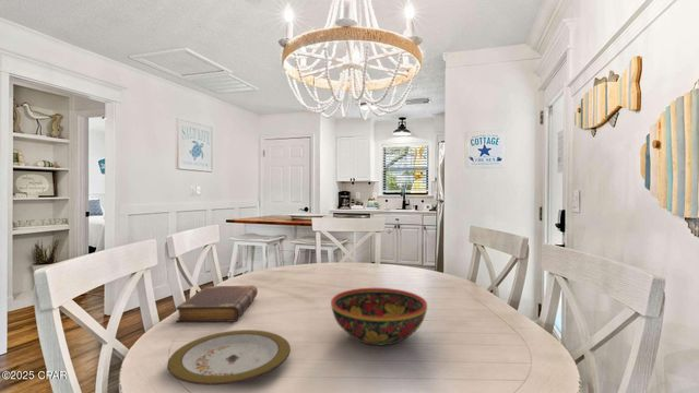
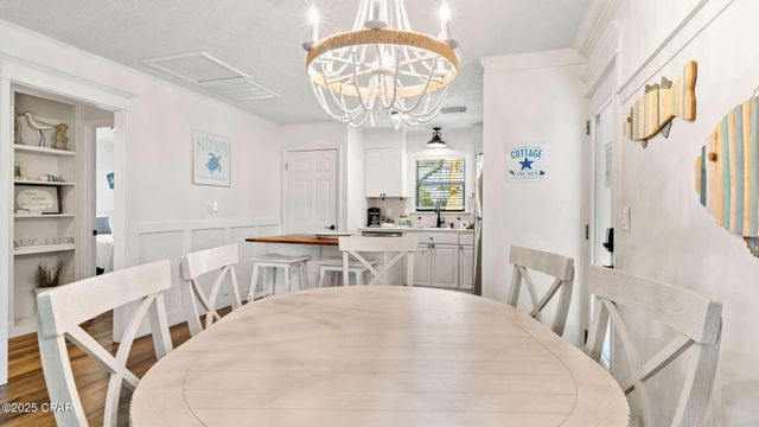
- plate (232, 357)
- book (221, 301)
- bowl (378, 318)
